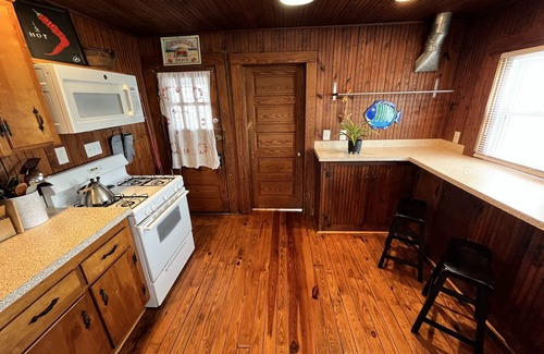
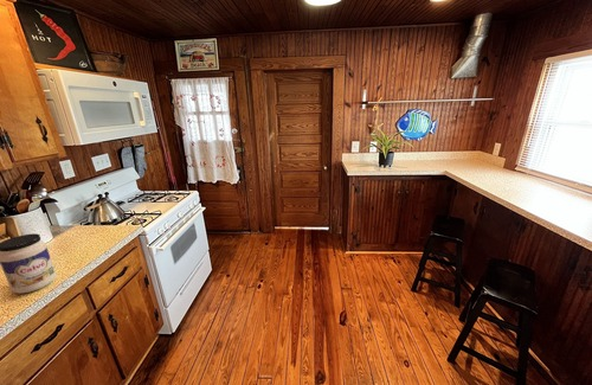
+ jar (27, 263)
